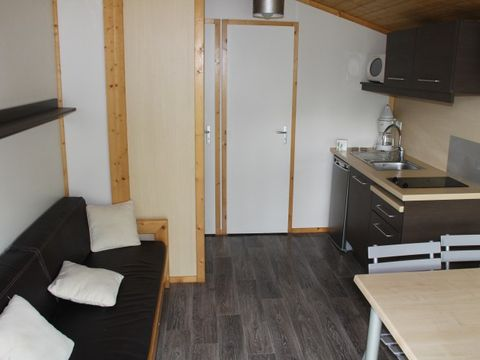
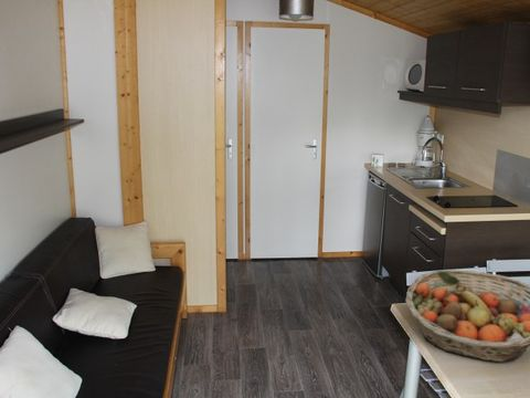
+ fruit basket (474, 313)
